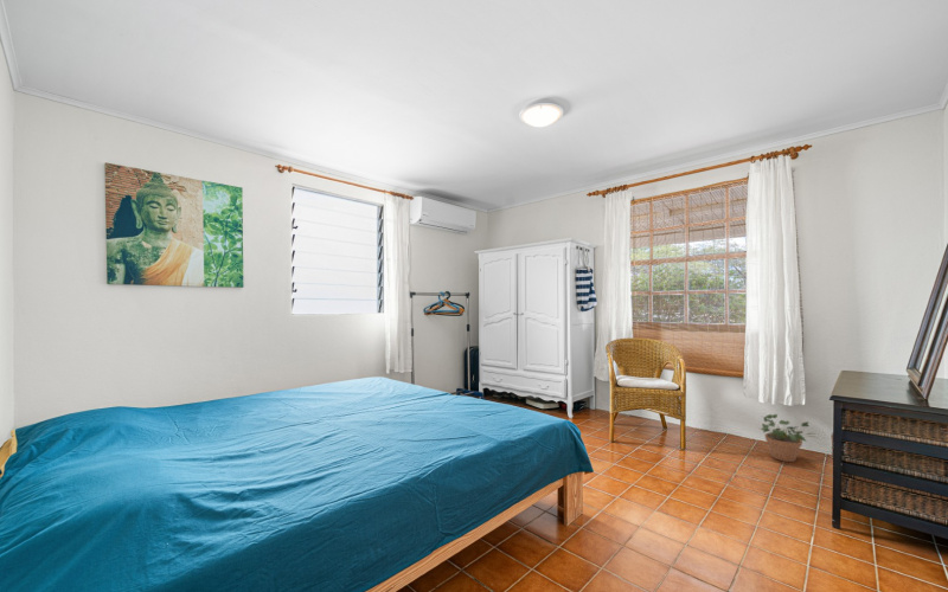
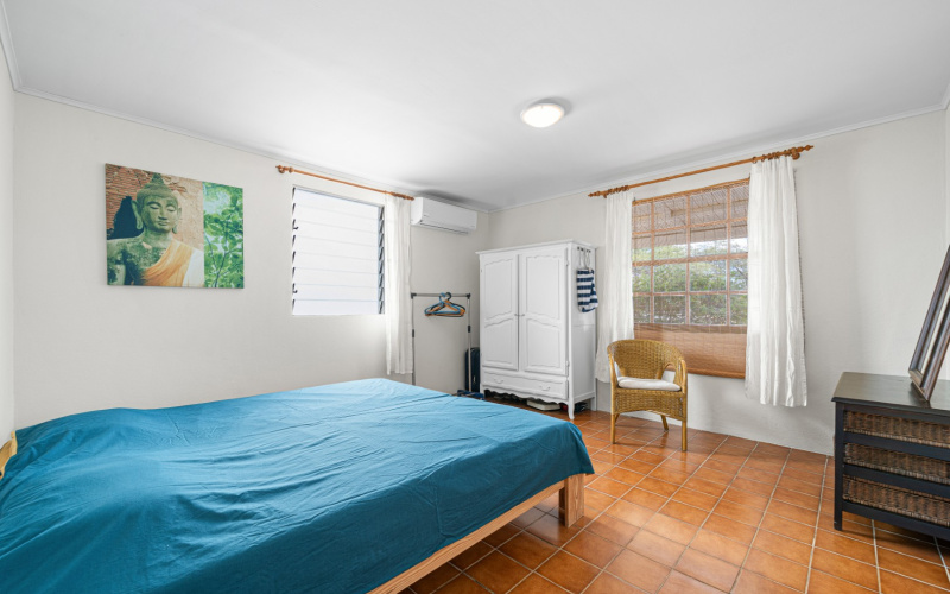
- potted plant (787, 438)
